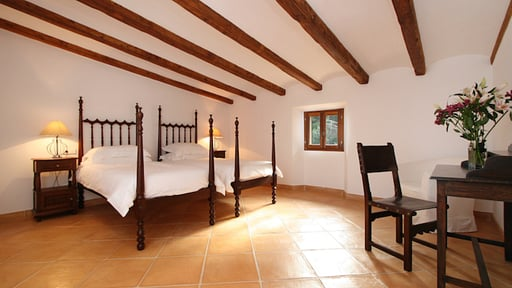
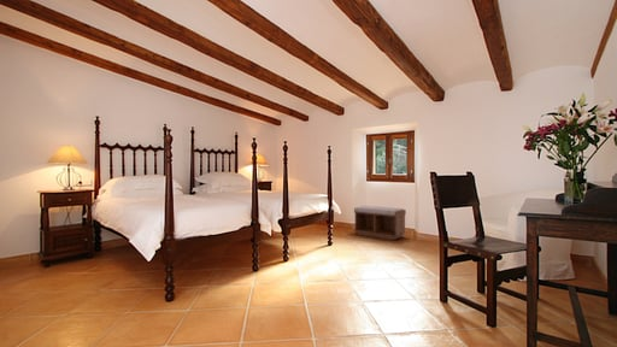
+ bench (378, 220)
